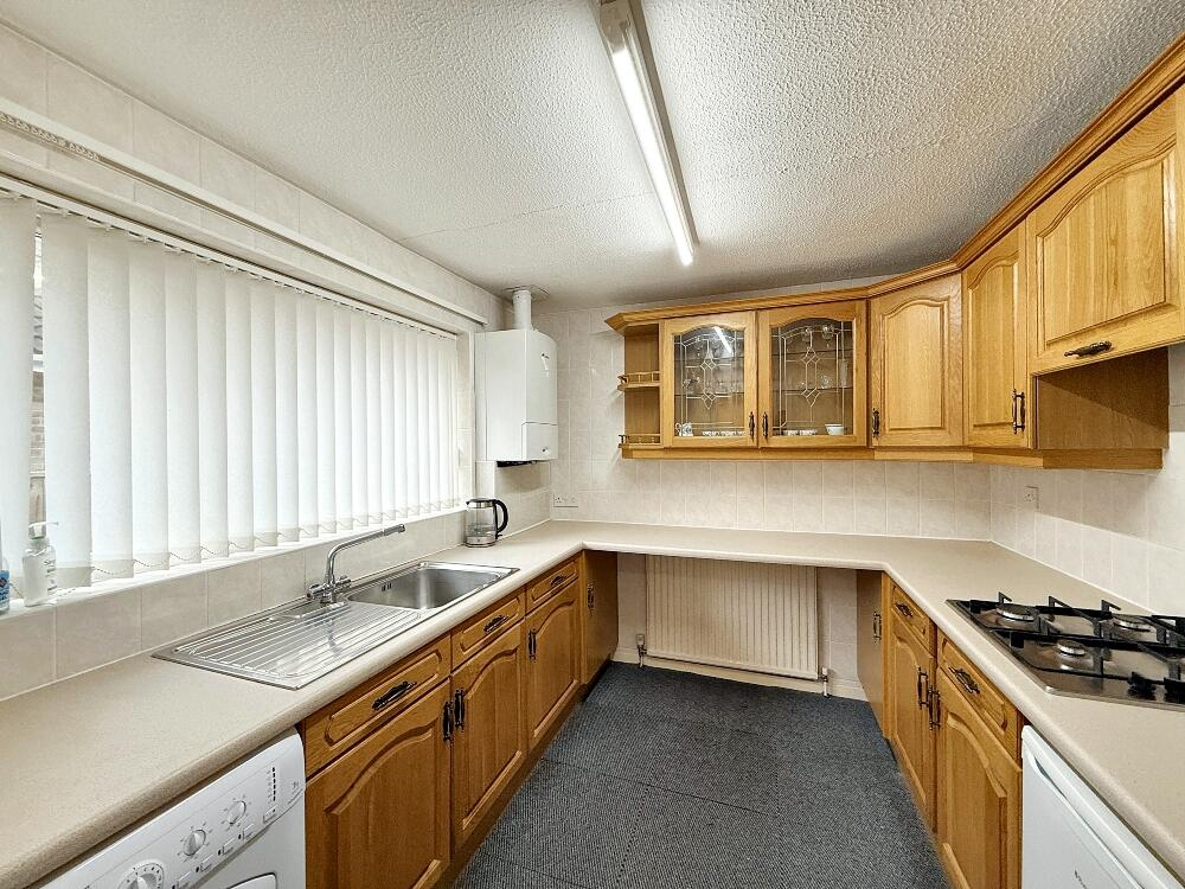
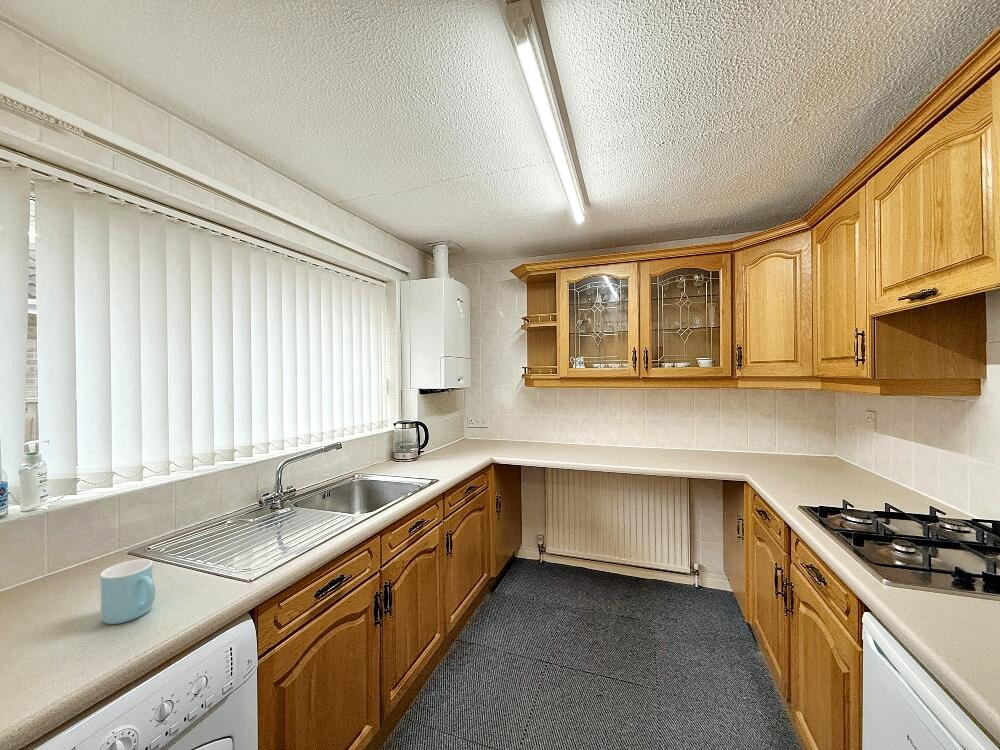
+ mug (133, 591)
